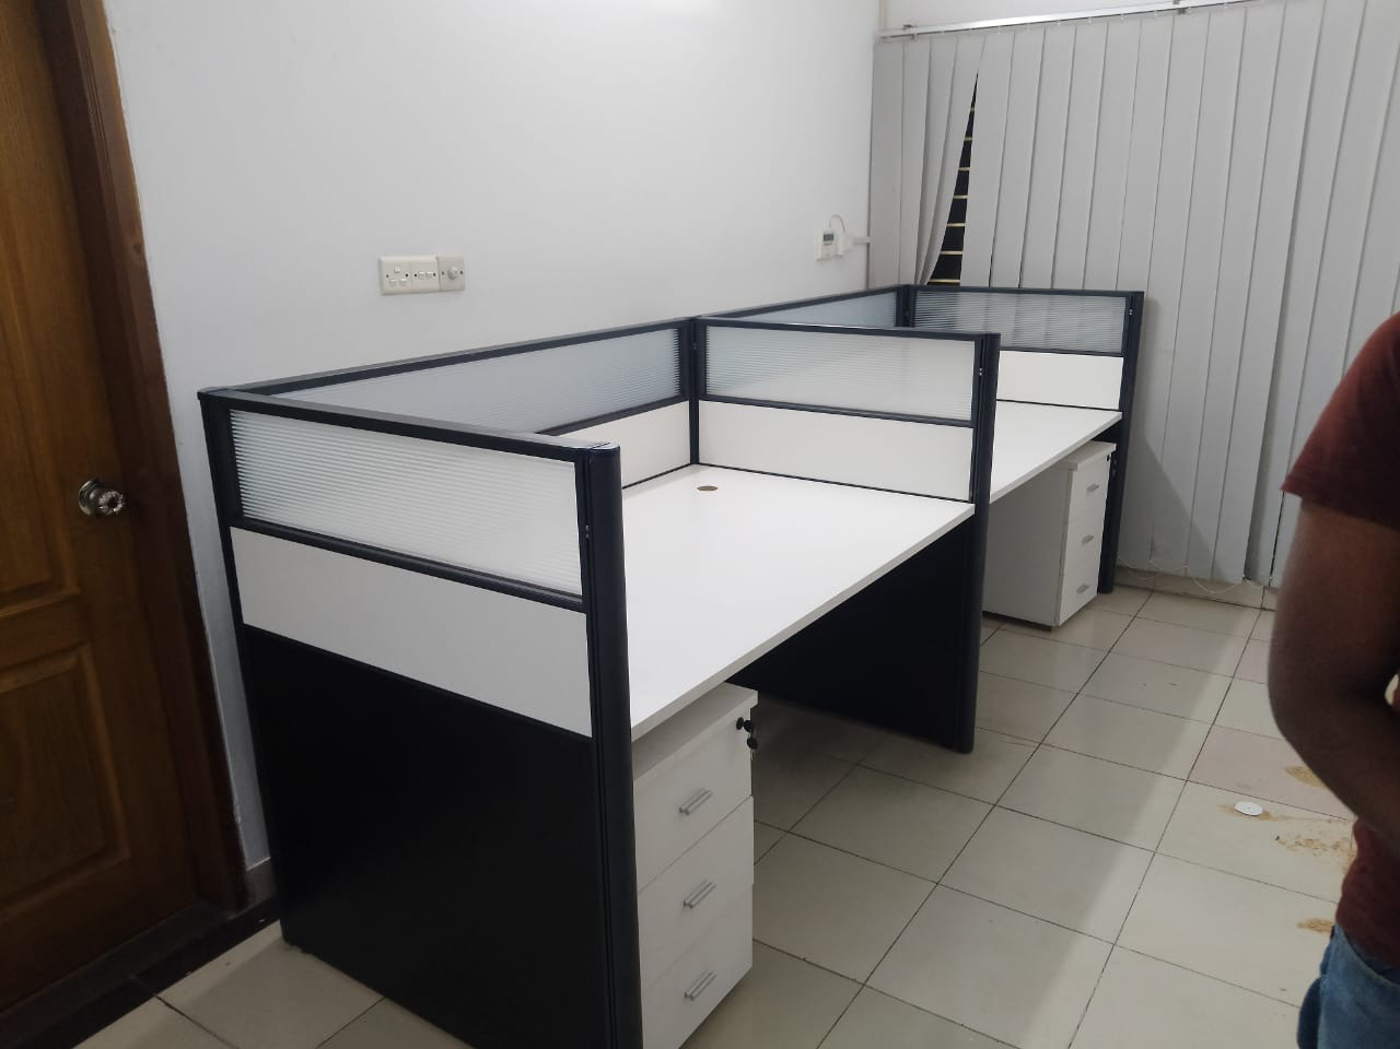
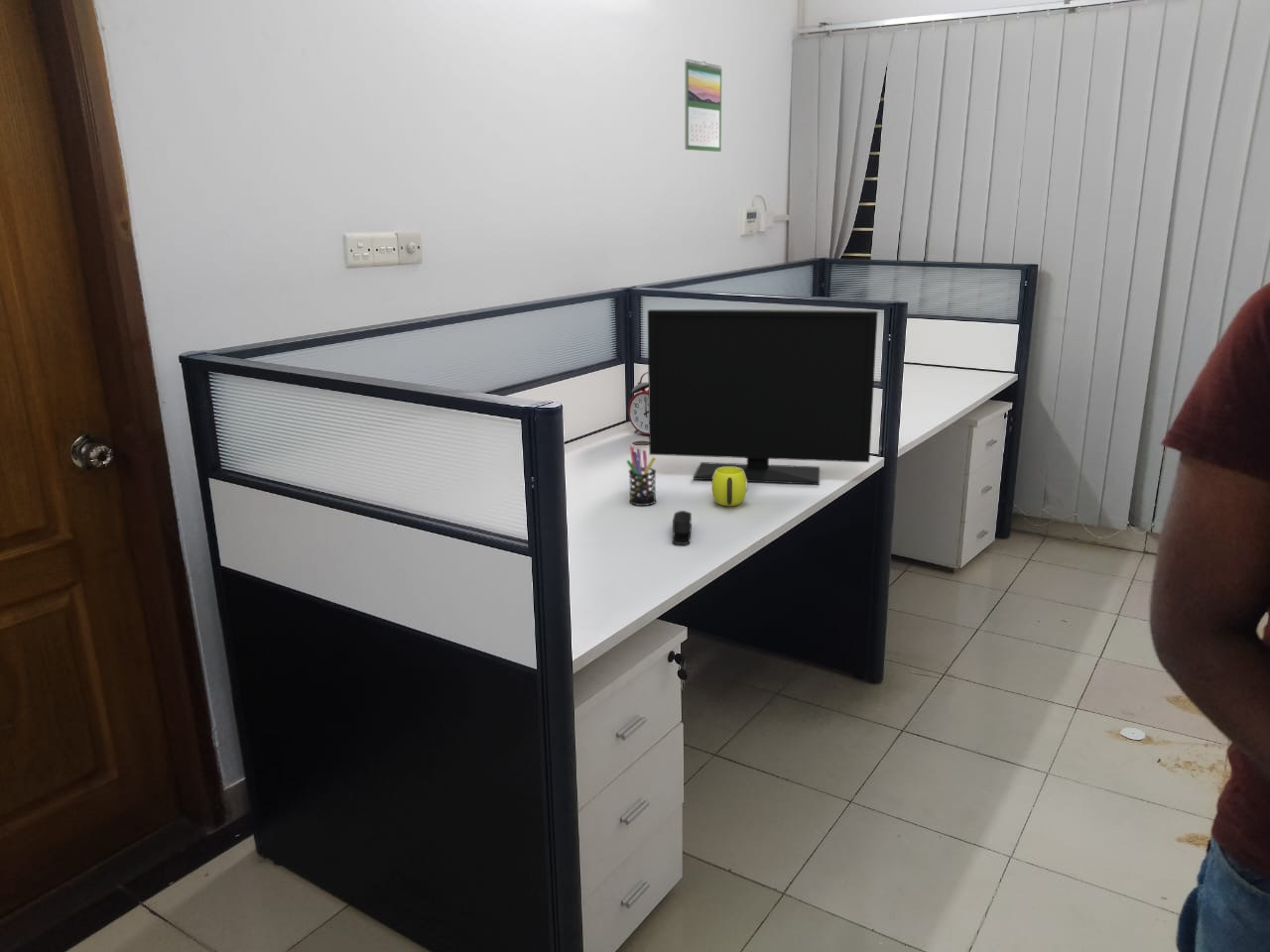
+ calendar (703, 106)
+ stapler (682, 523)
+ alarm clock (648, 403)
+ cup (729, 488)
+ pen holder (639, 475)
+ monitor (759, 394)
